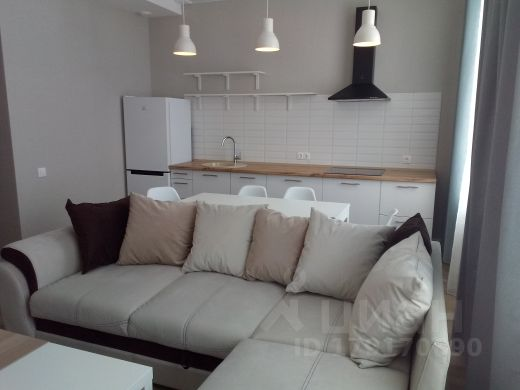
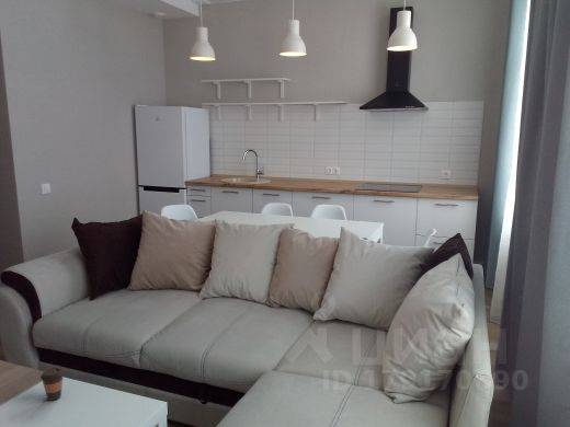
+ coffee cup (53, 383)
